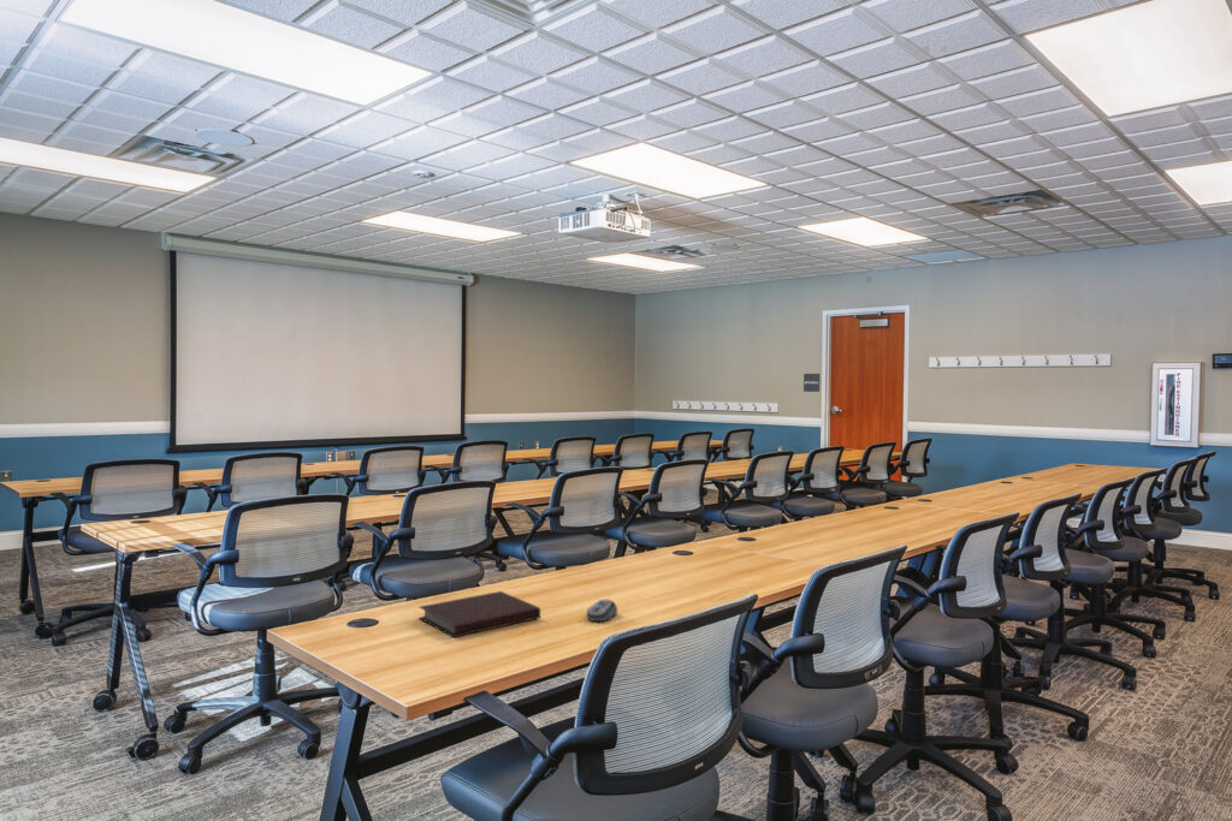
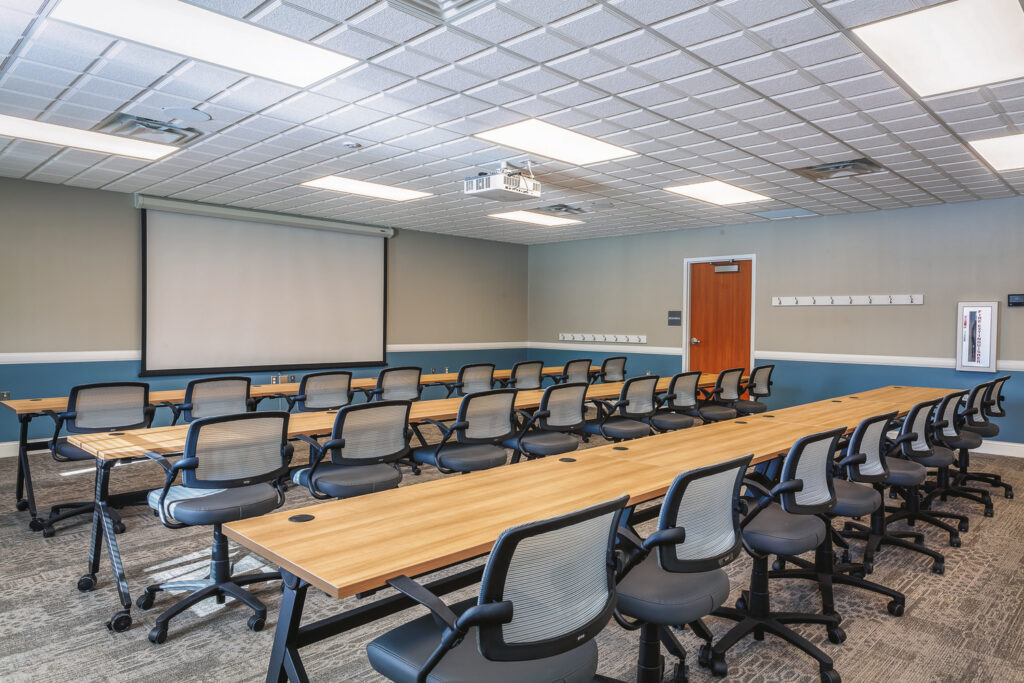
- notebook (479, 612)
- computer mouse (602, 608)
